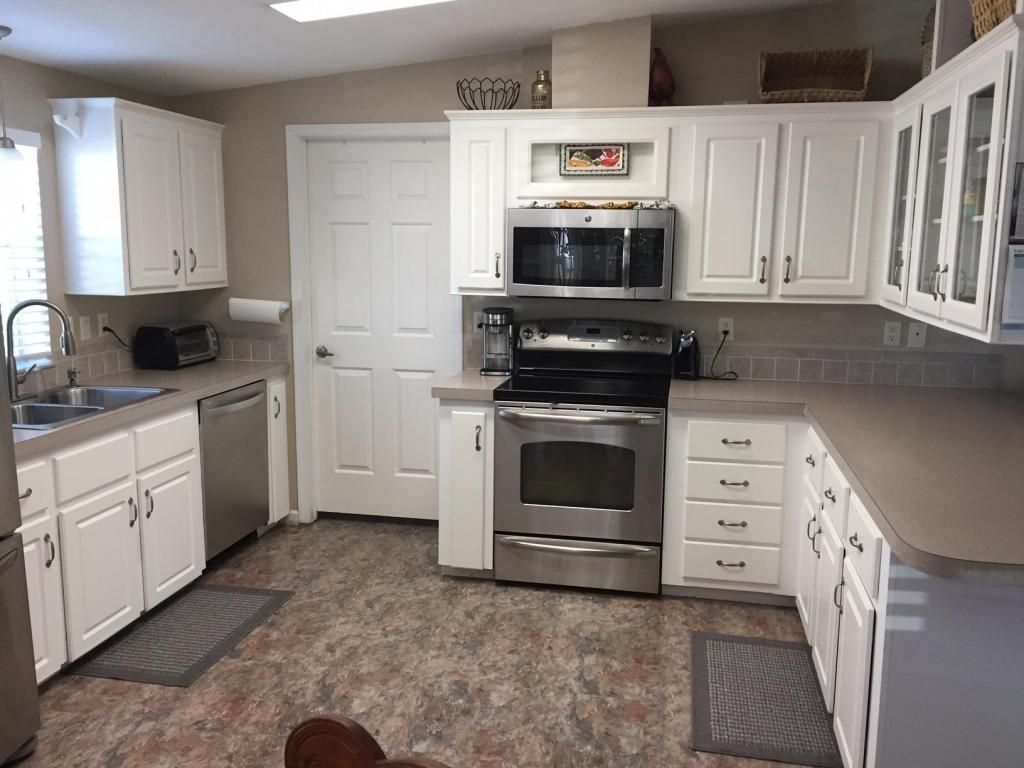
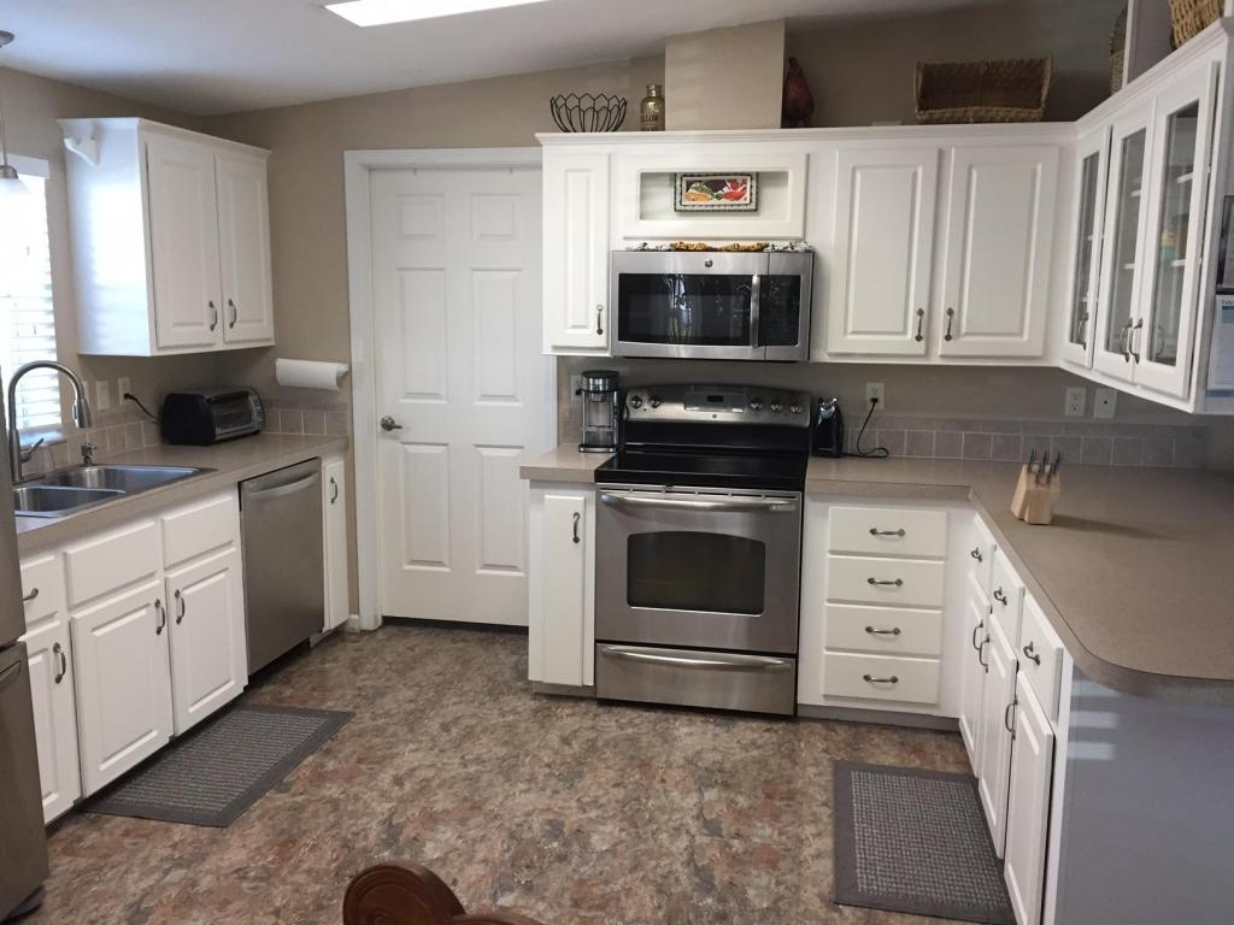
+ knife block (1036, 482)
